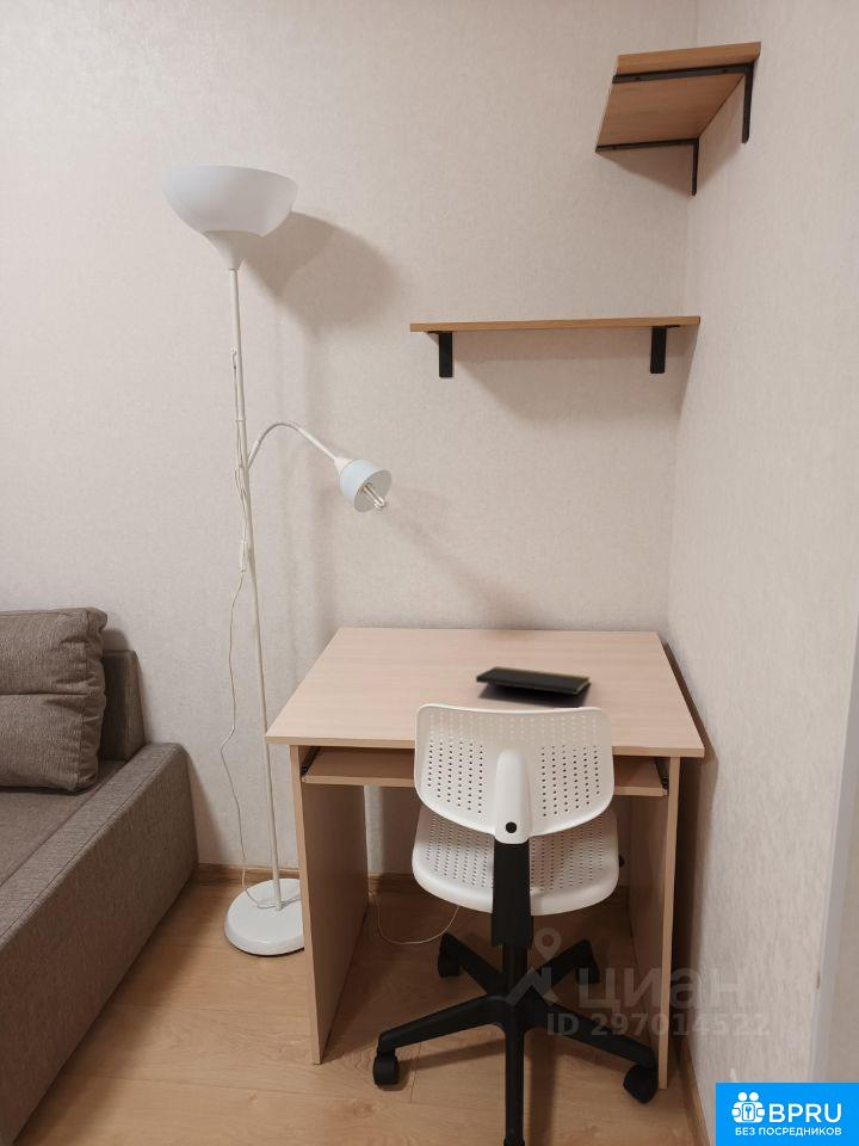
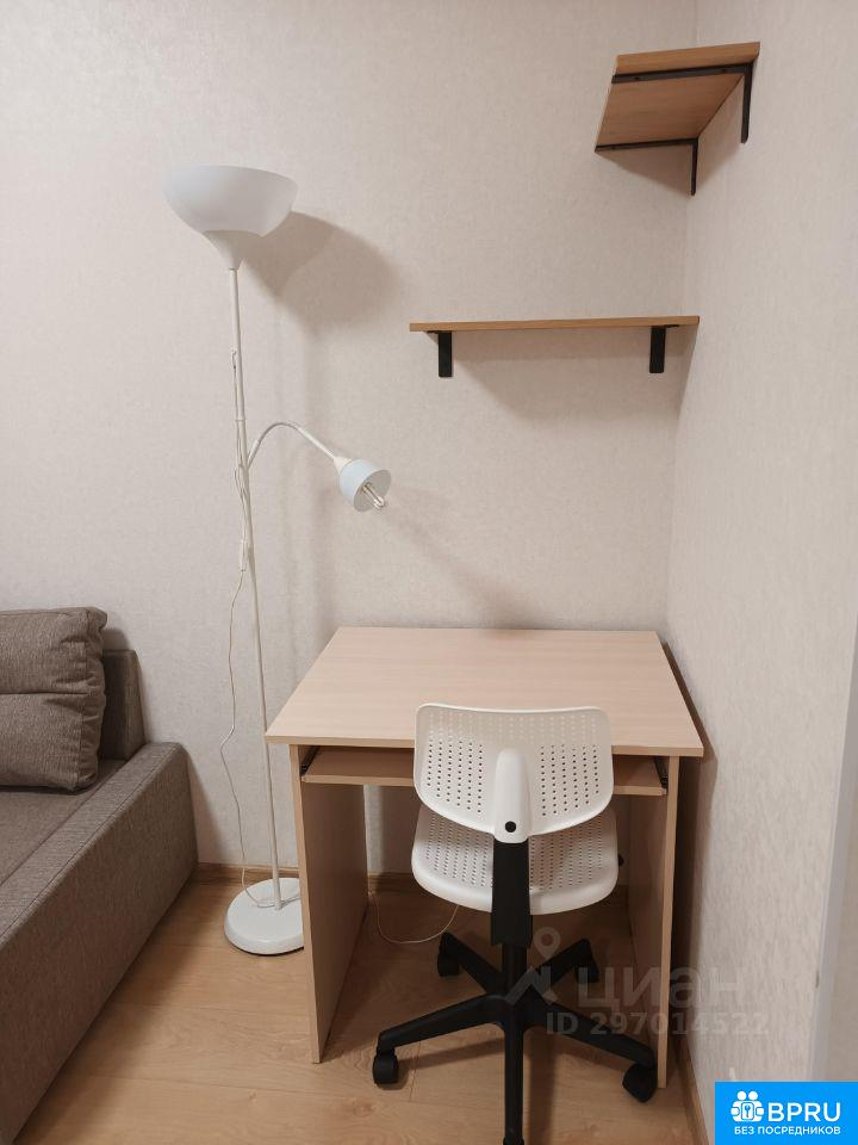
- notepad (533, 679)
